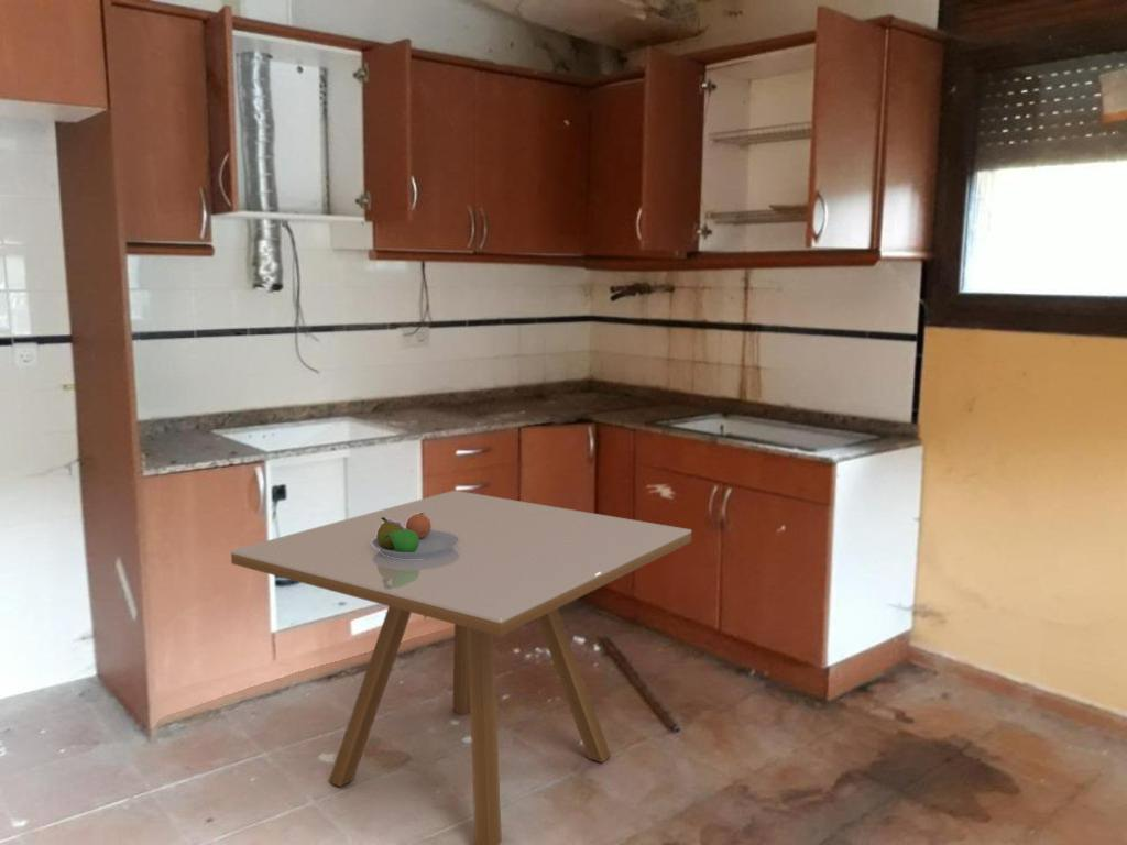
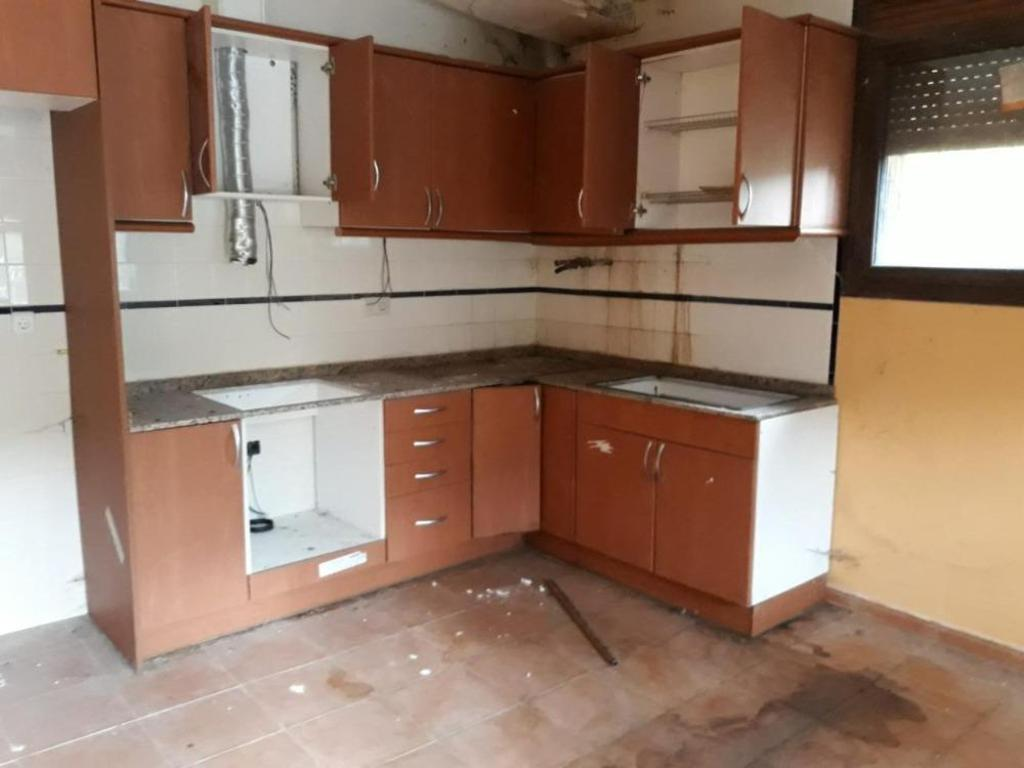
- fruit bowl (413, 531)
- dining table (472, 656)
